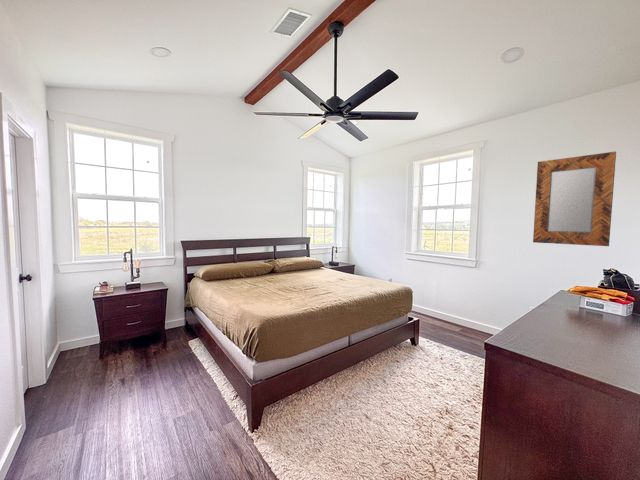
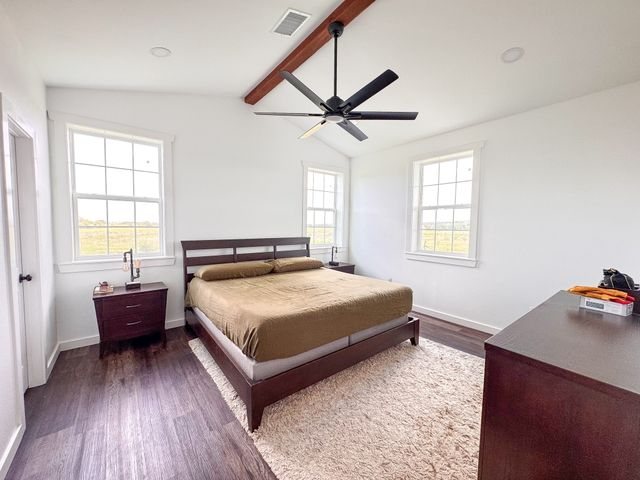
- home mirror (570, 201)
